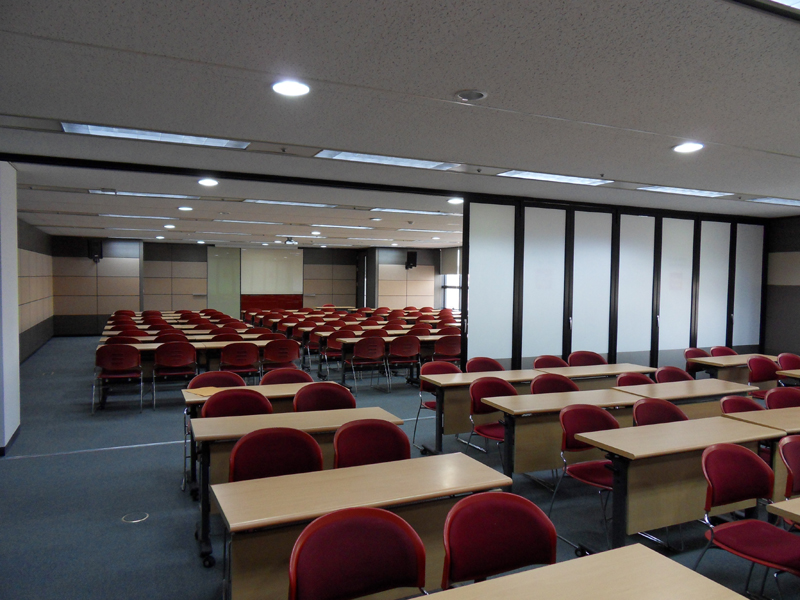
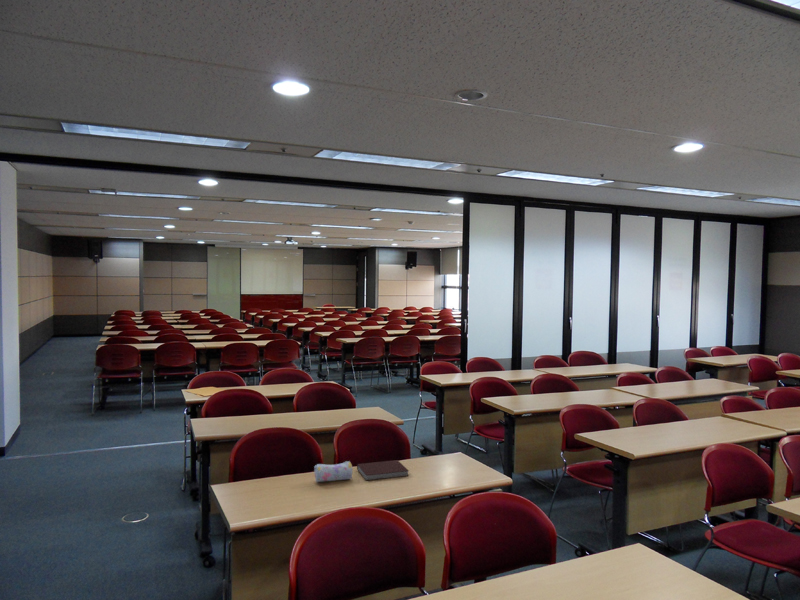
+ pencil case (333, 471)
+ notebook (382, 469)
